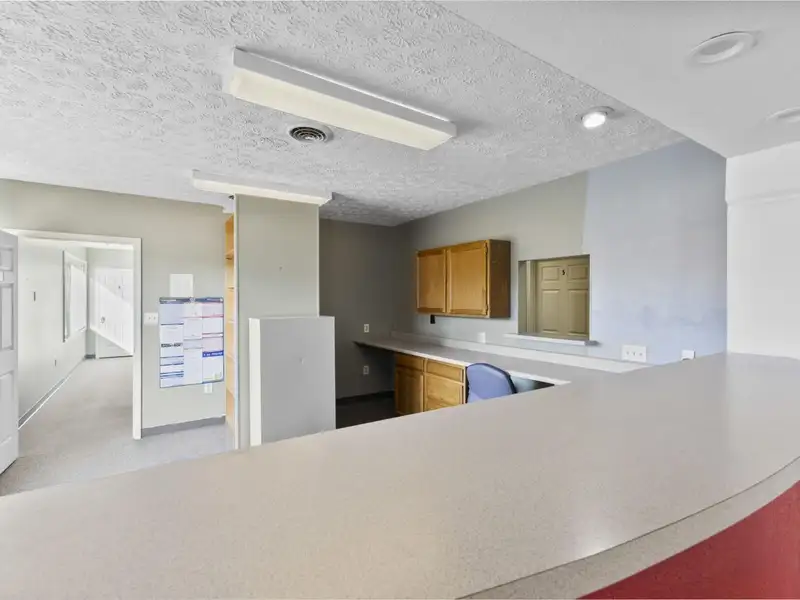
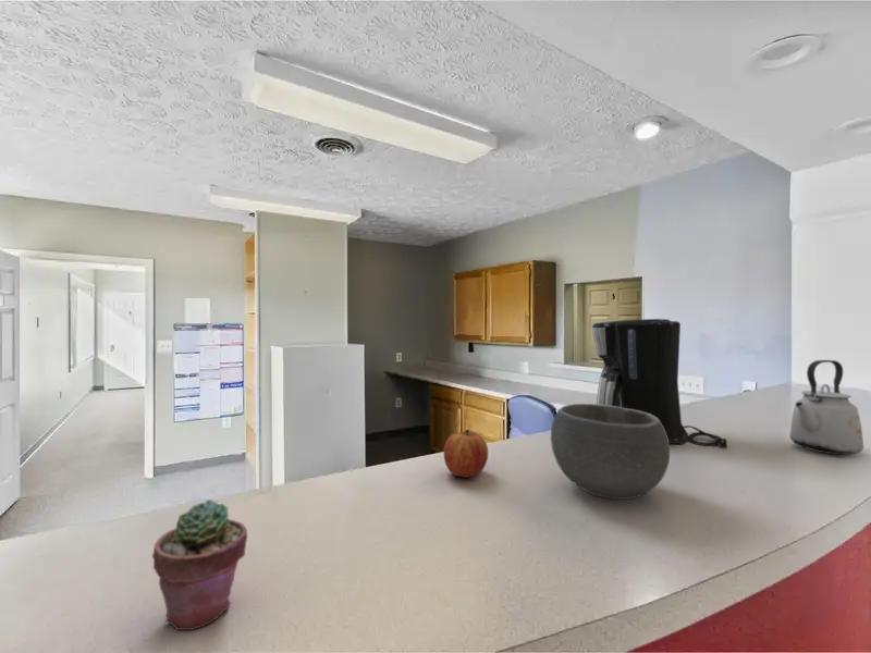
+ apple (465, 451)
+ bowl (606, 451)
+ potted succulent (201, 557)
+ coffee maker (647, 378)
+ kettle (819, 405)
